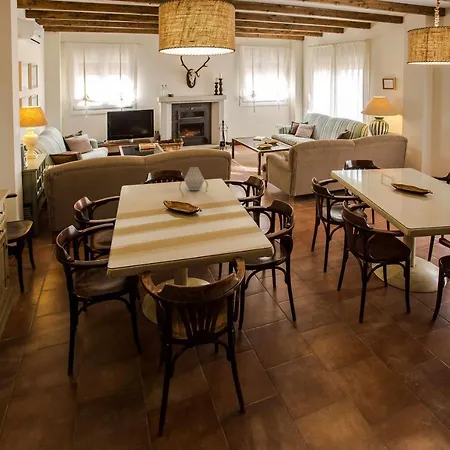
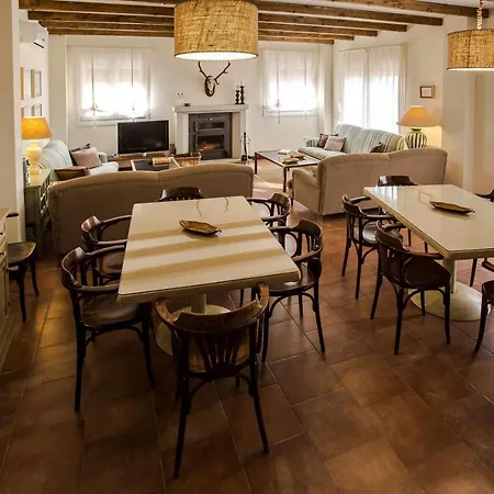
- vase (194, 178)
